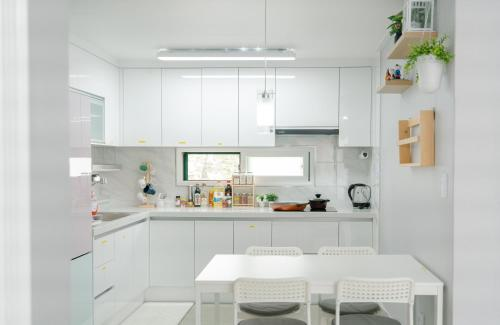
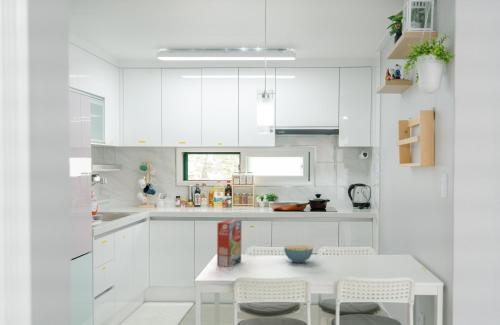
+ cereal bowl (298, 254)
+ cereal box (229, 242)
